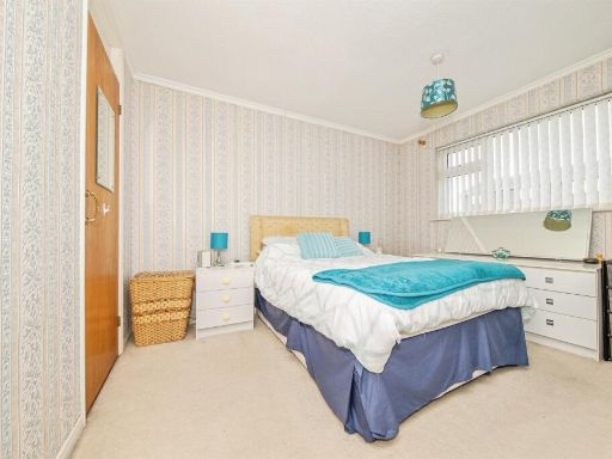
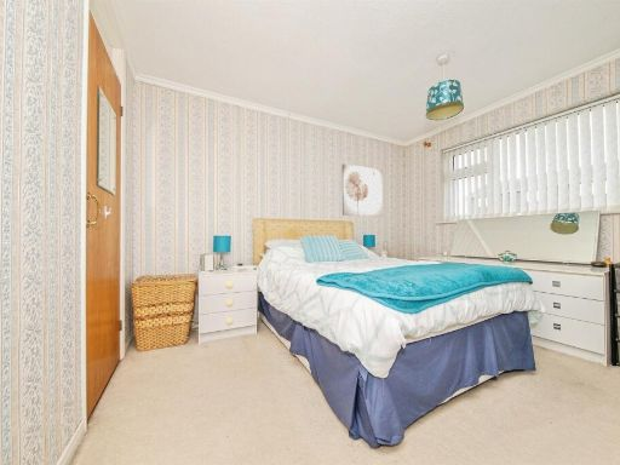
+ wall art (362, 191)
